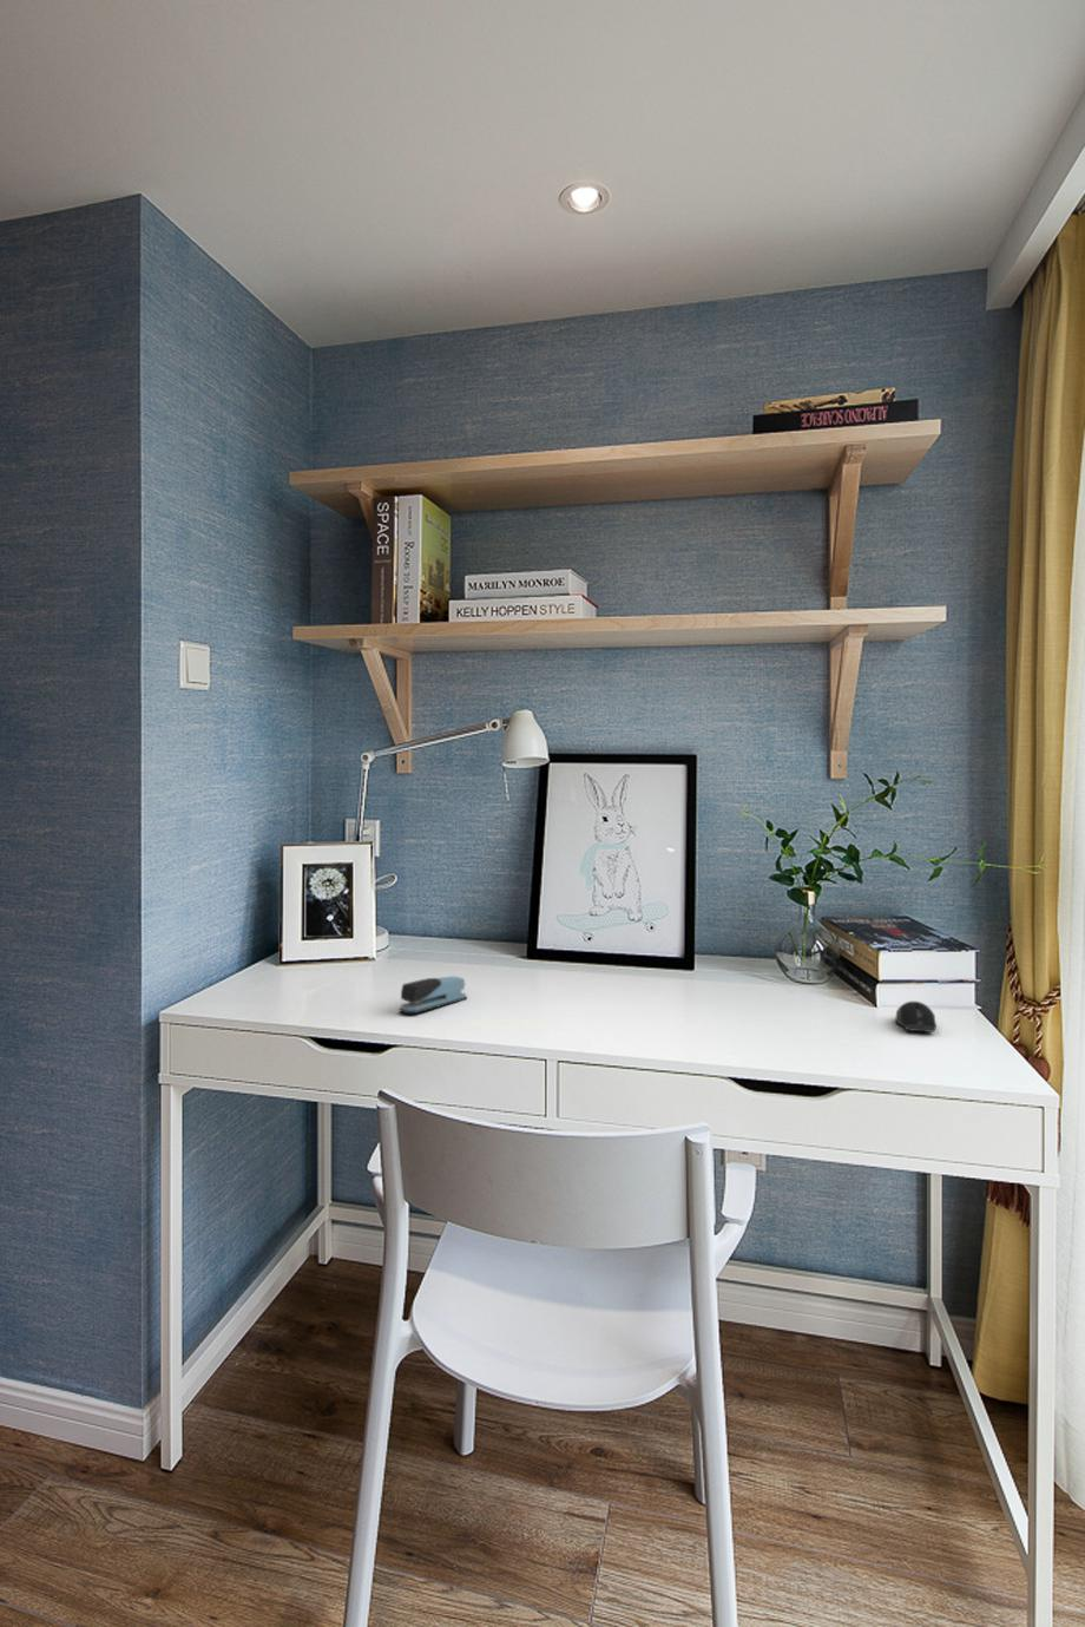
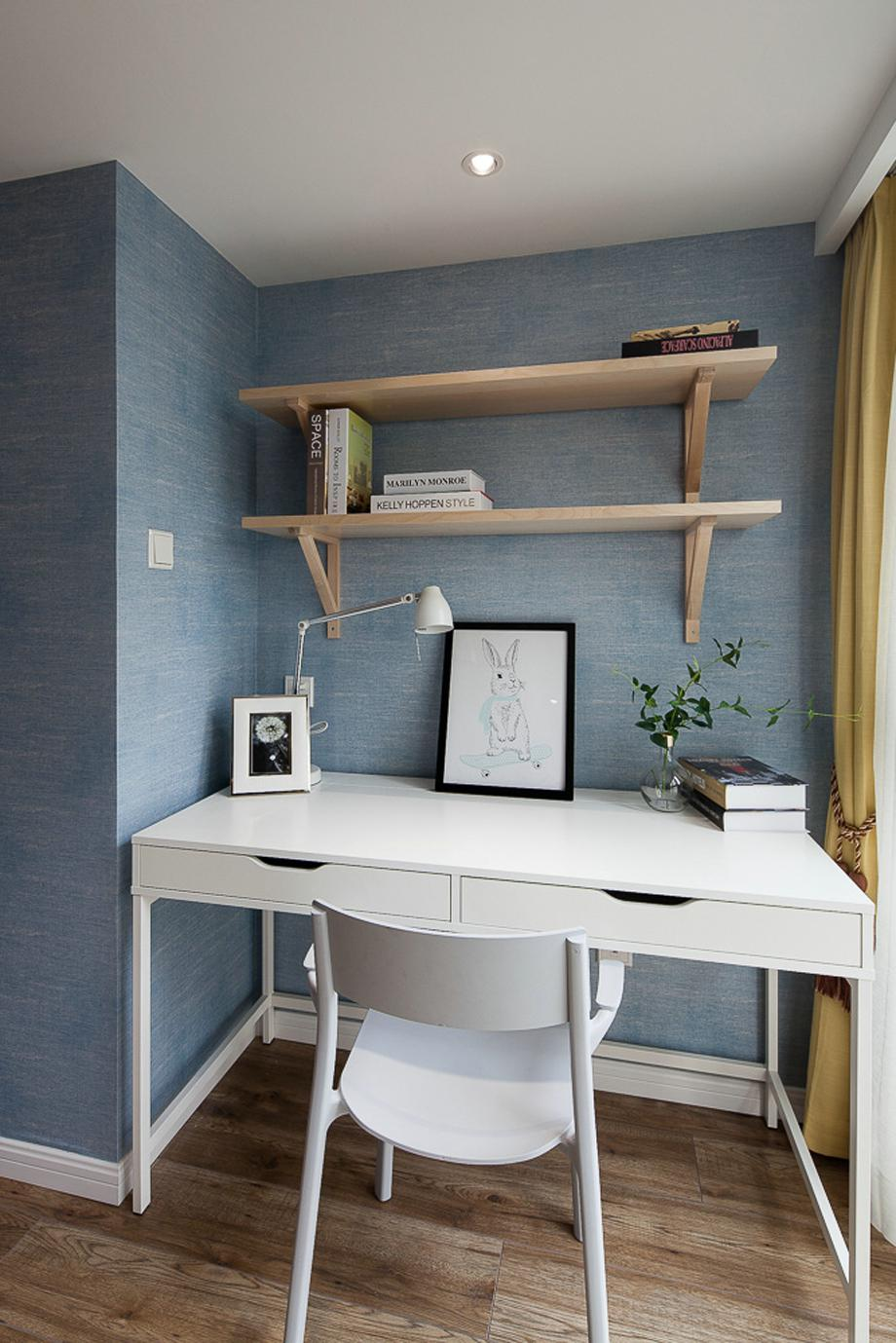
- stapler (432, 991)
- computer mouse (915, 1014)
